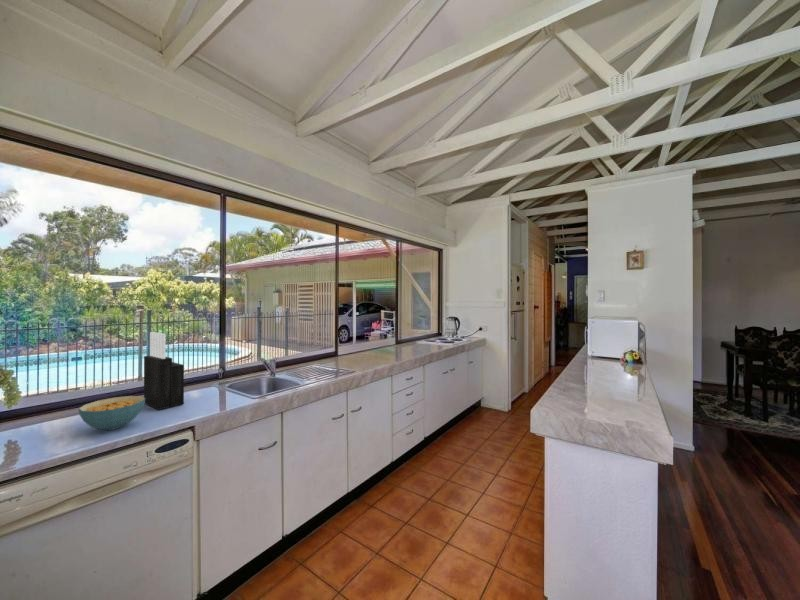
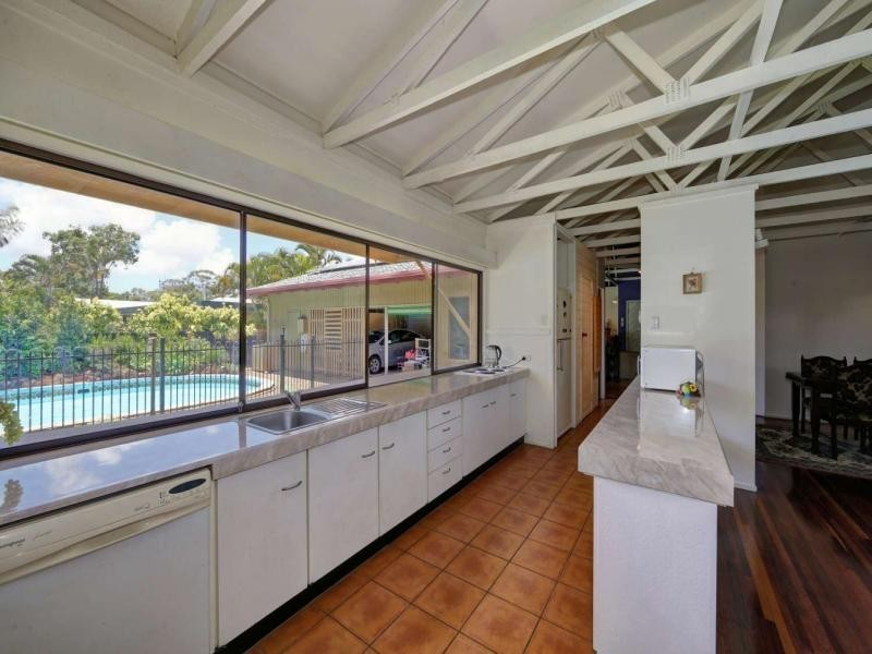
- knife block (166, 367)
- cereal bowl (113, 415)
